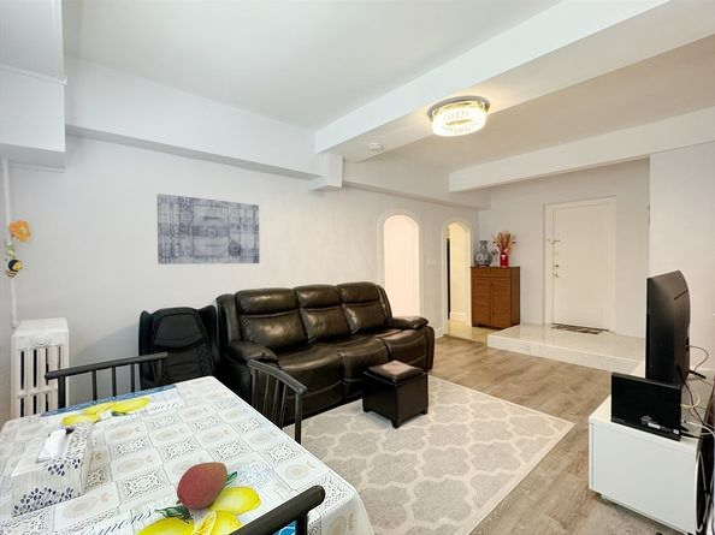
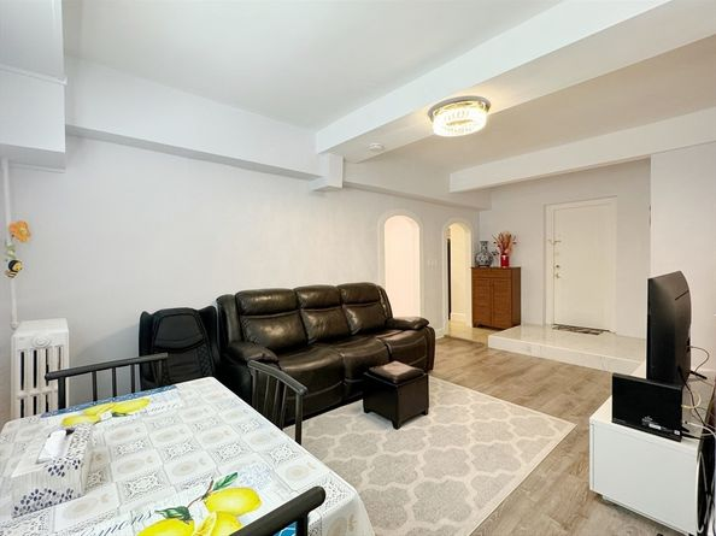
- fruit (202, 483)
- wall art (212, 232)
